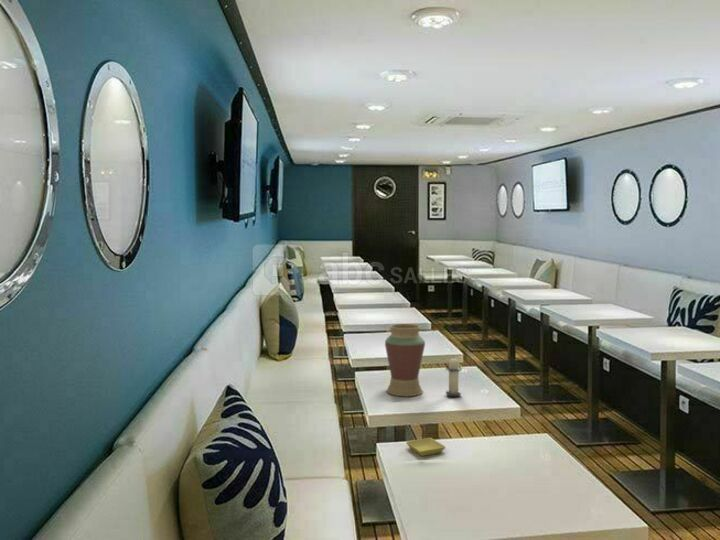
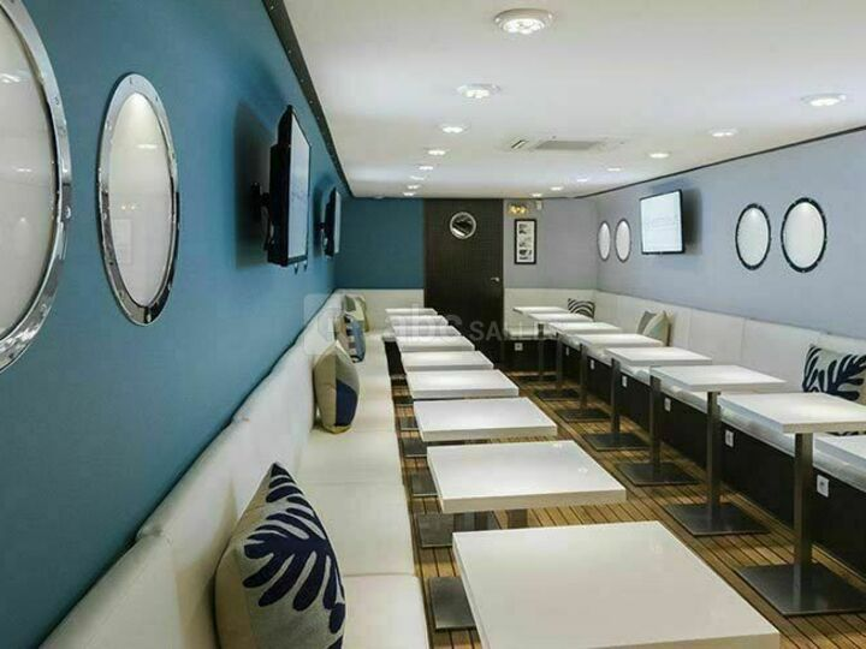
- vase (404, 358)
- saucer (425, 447)
- candle (453, 375)
